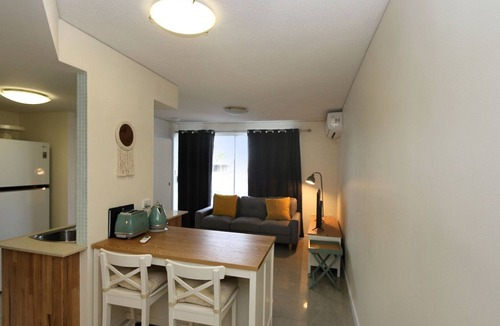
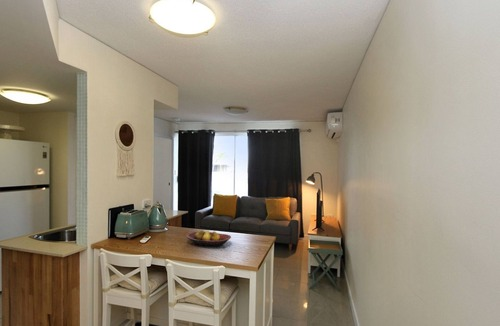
+ fruit bowl (208, 236)
